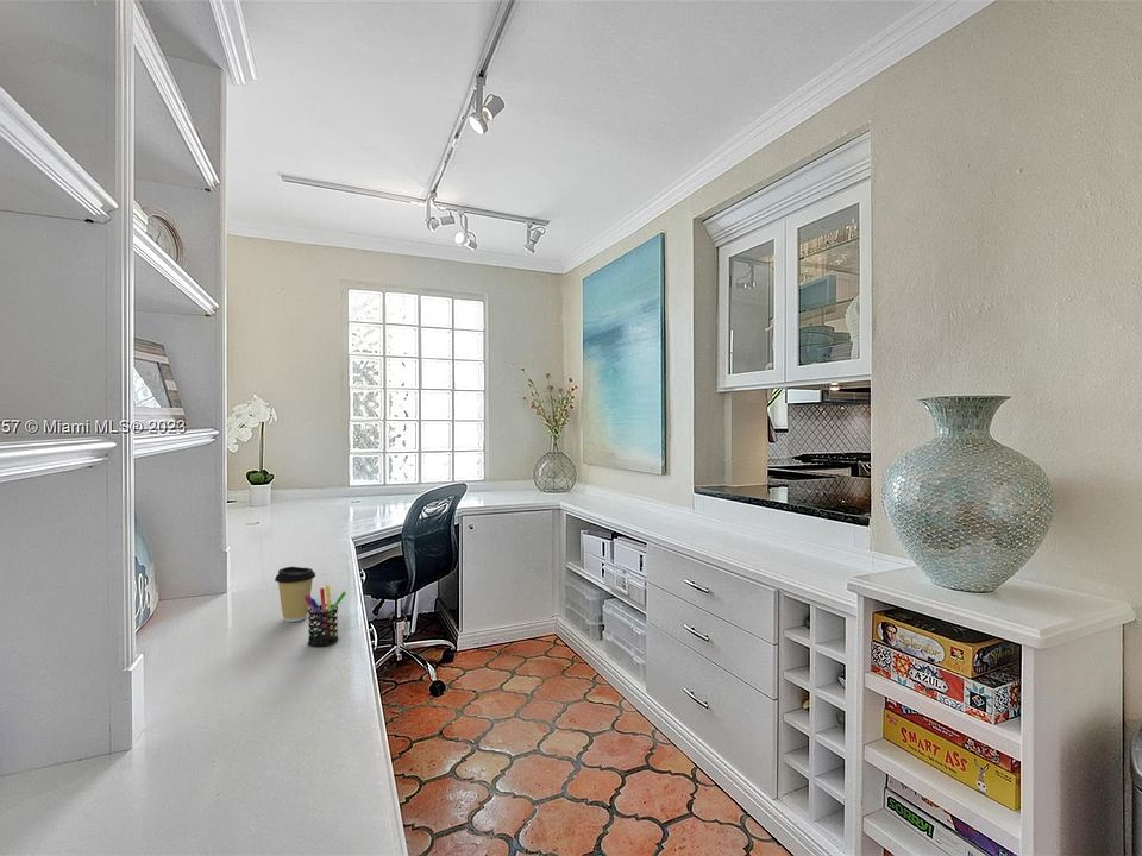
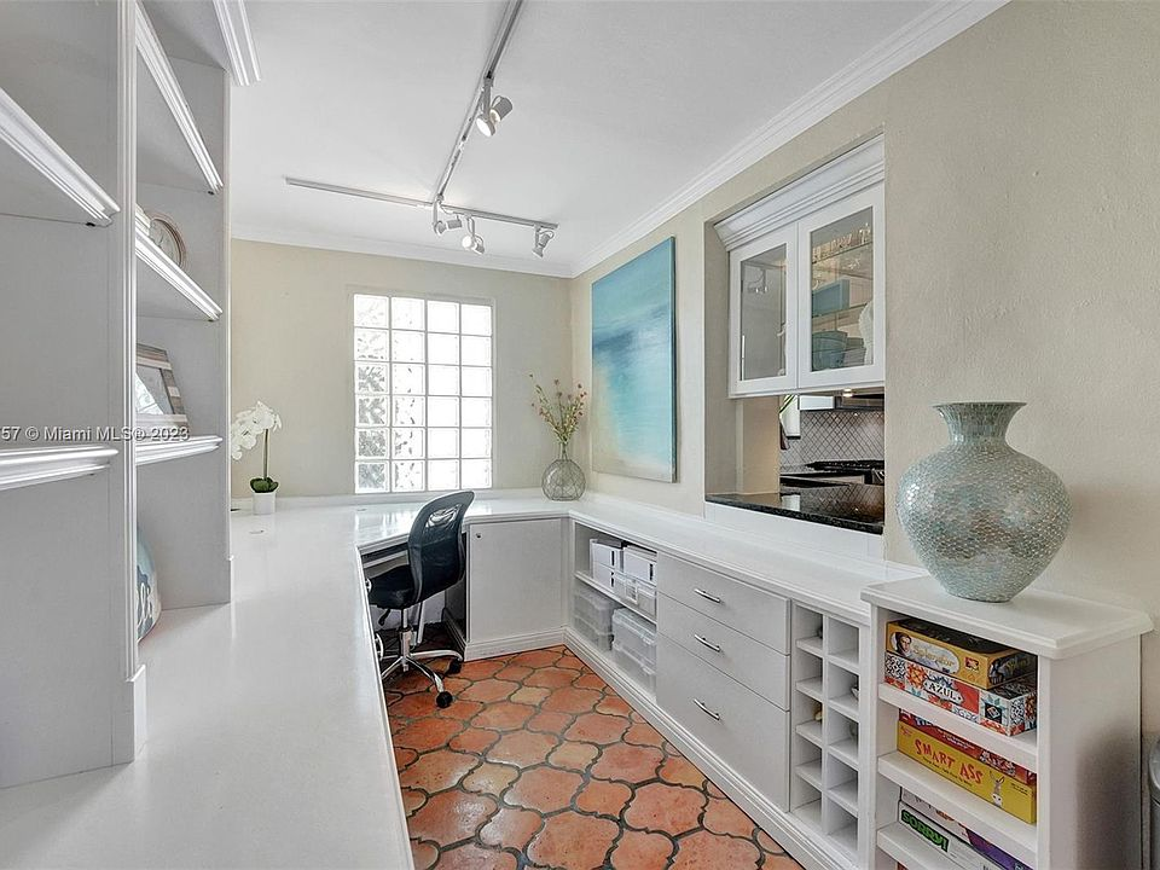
- pen holder (326, 612)
- coffee cup (295, 593)
